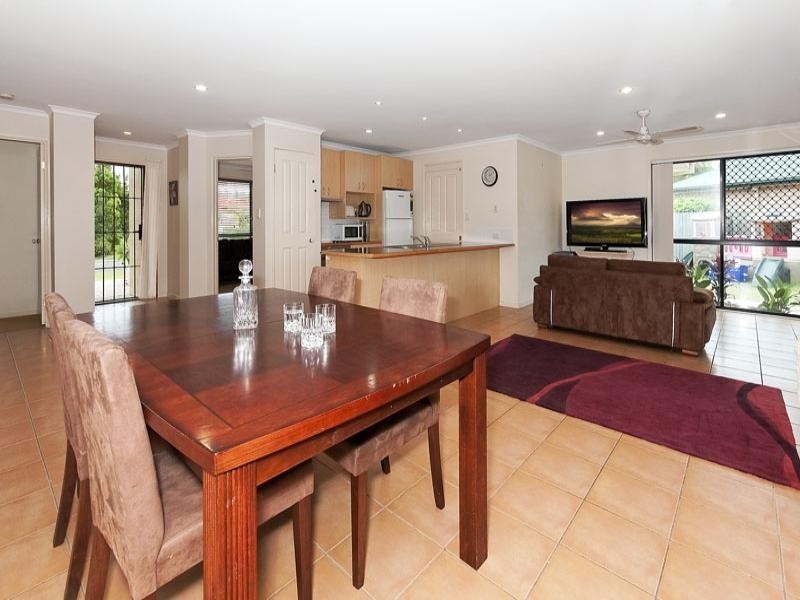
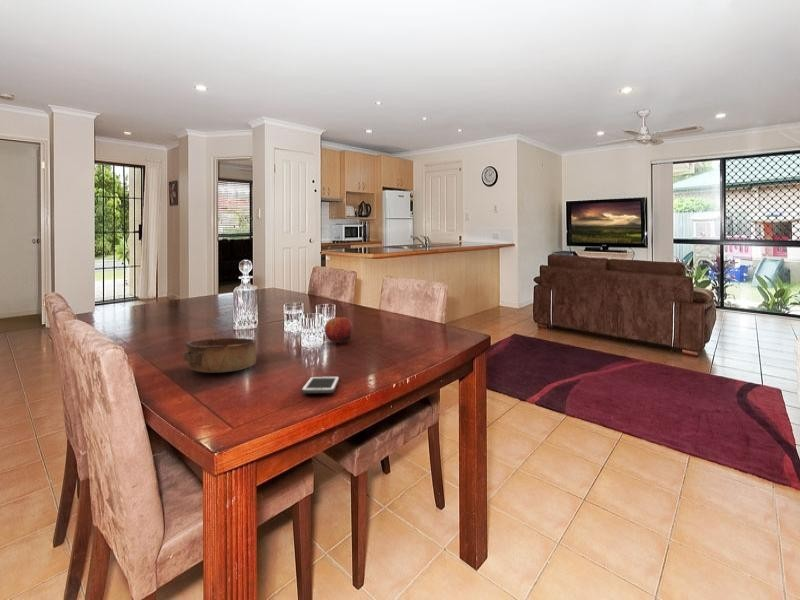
+ bowl (222, 355)
+ fruit (339, 328)
+ cell phone (321, 384)
